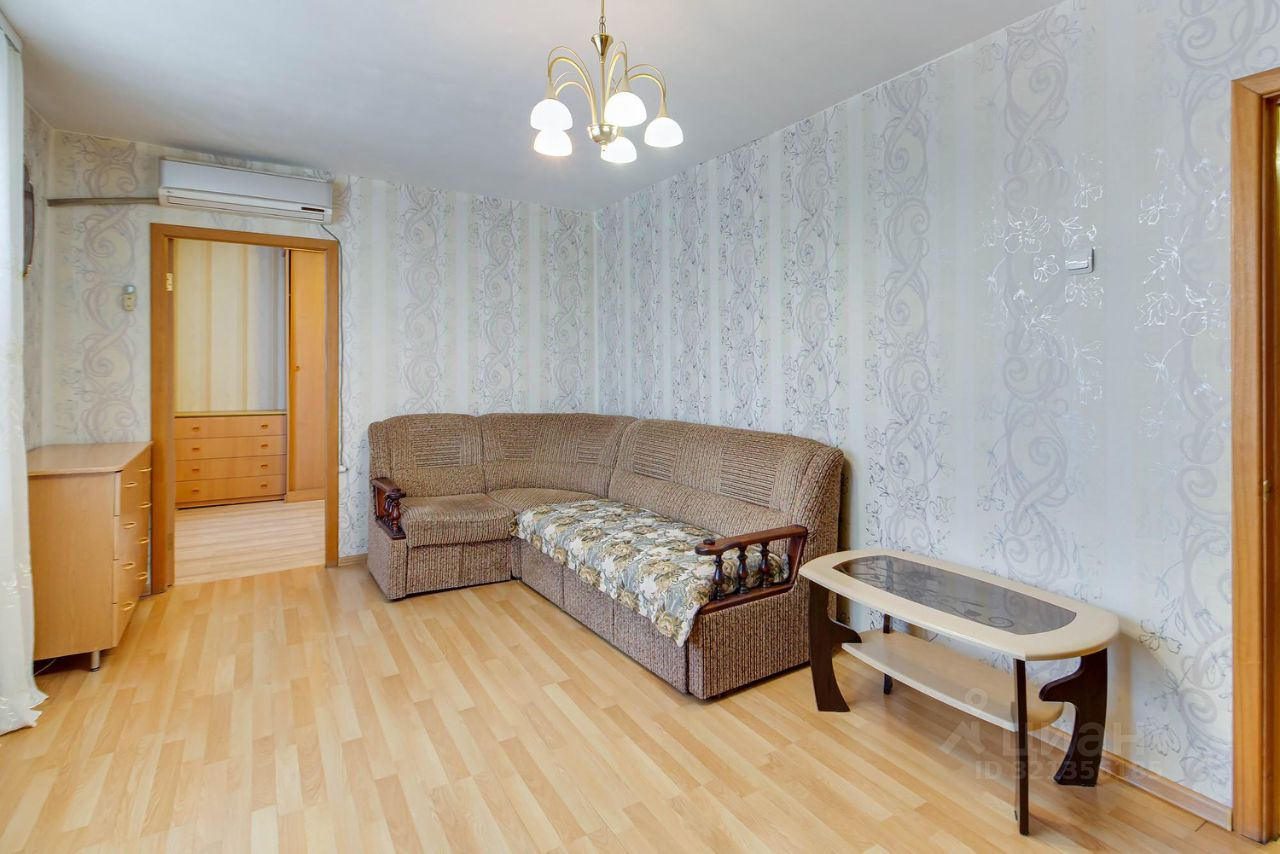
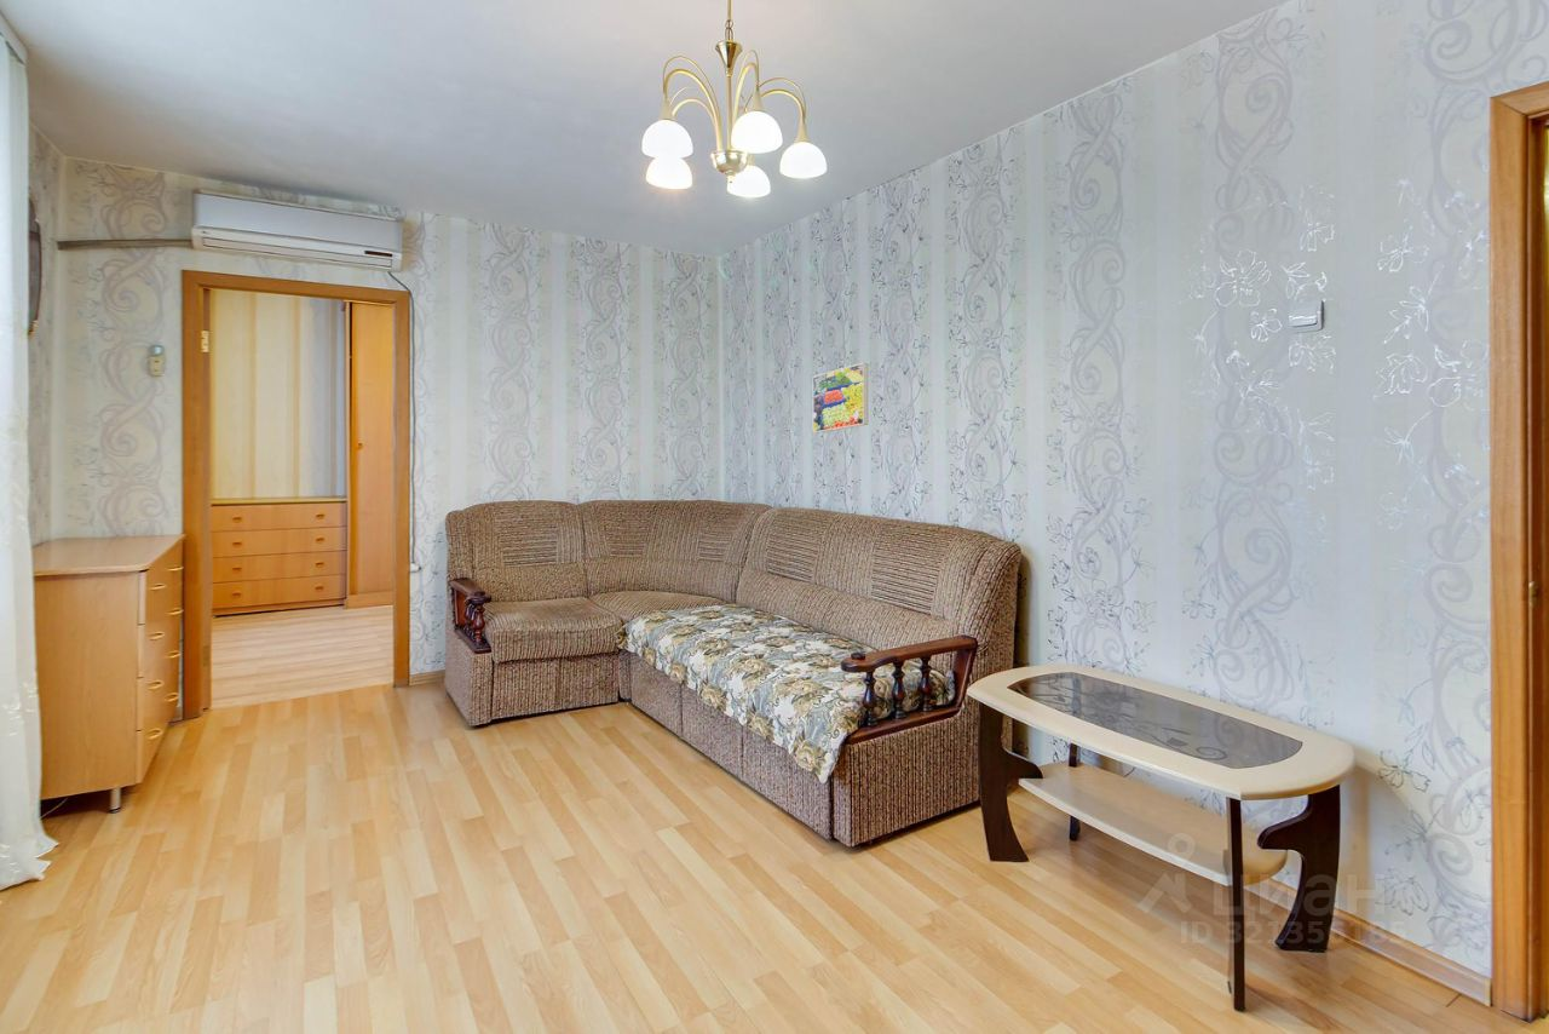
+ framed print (839, 400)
